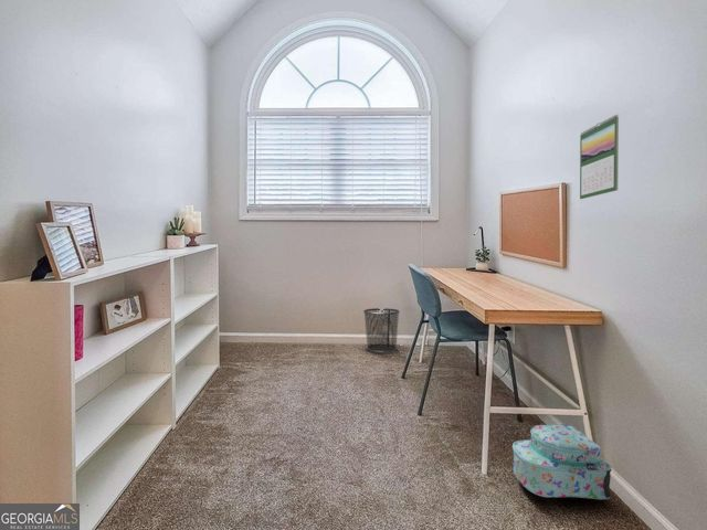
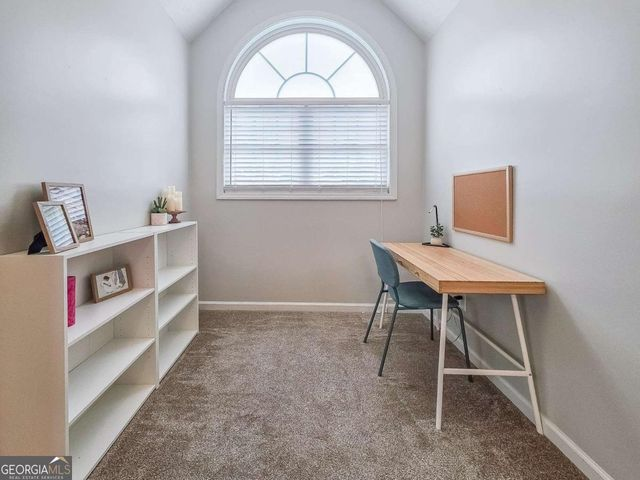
- backpack (557, 459)
- calendar (598, 159)
- waste bin (381, 329)
